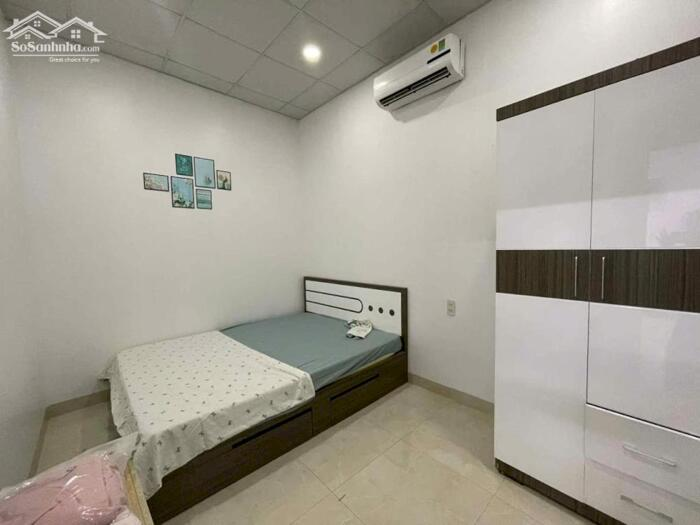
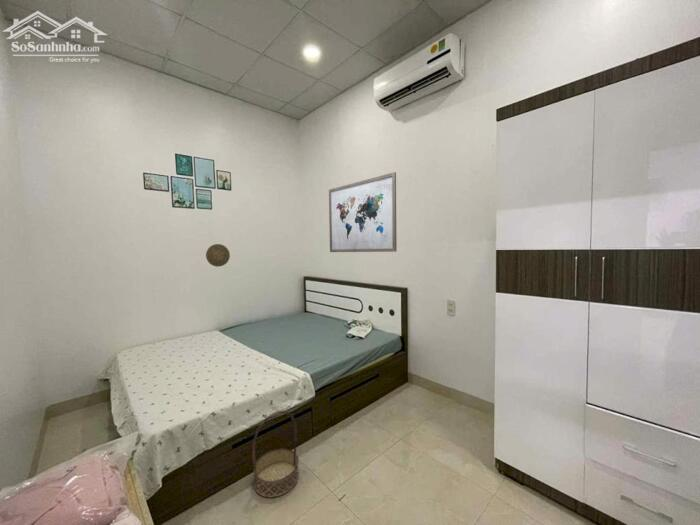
+ decorative plate (218, 255)
+ basket (275, 449)
+ wall art (358, 217)
